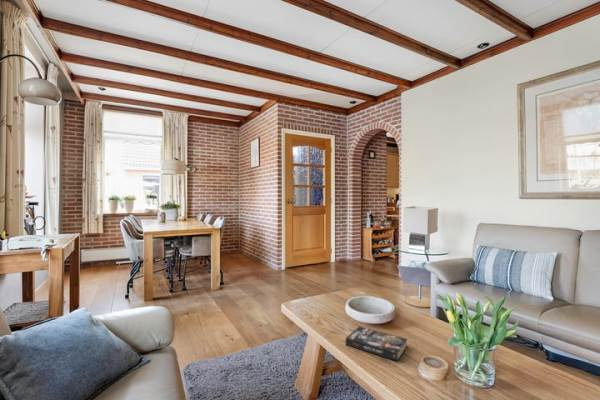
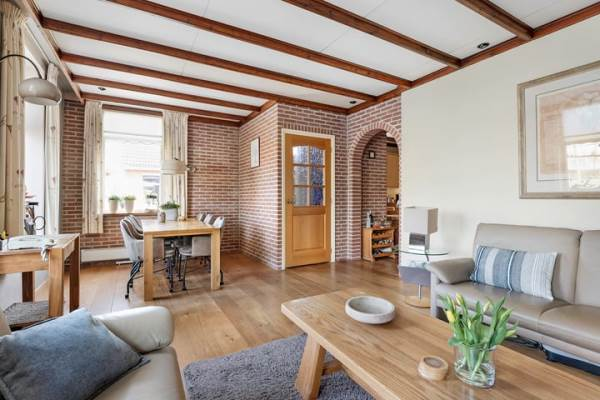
- book (376, 341)
